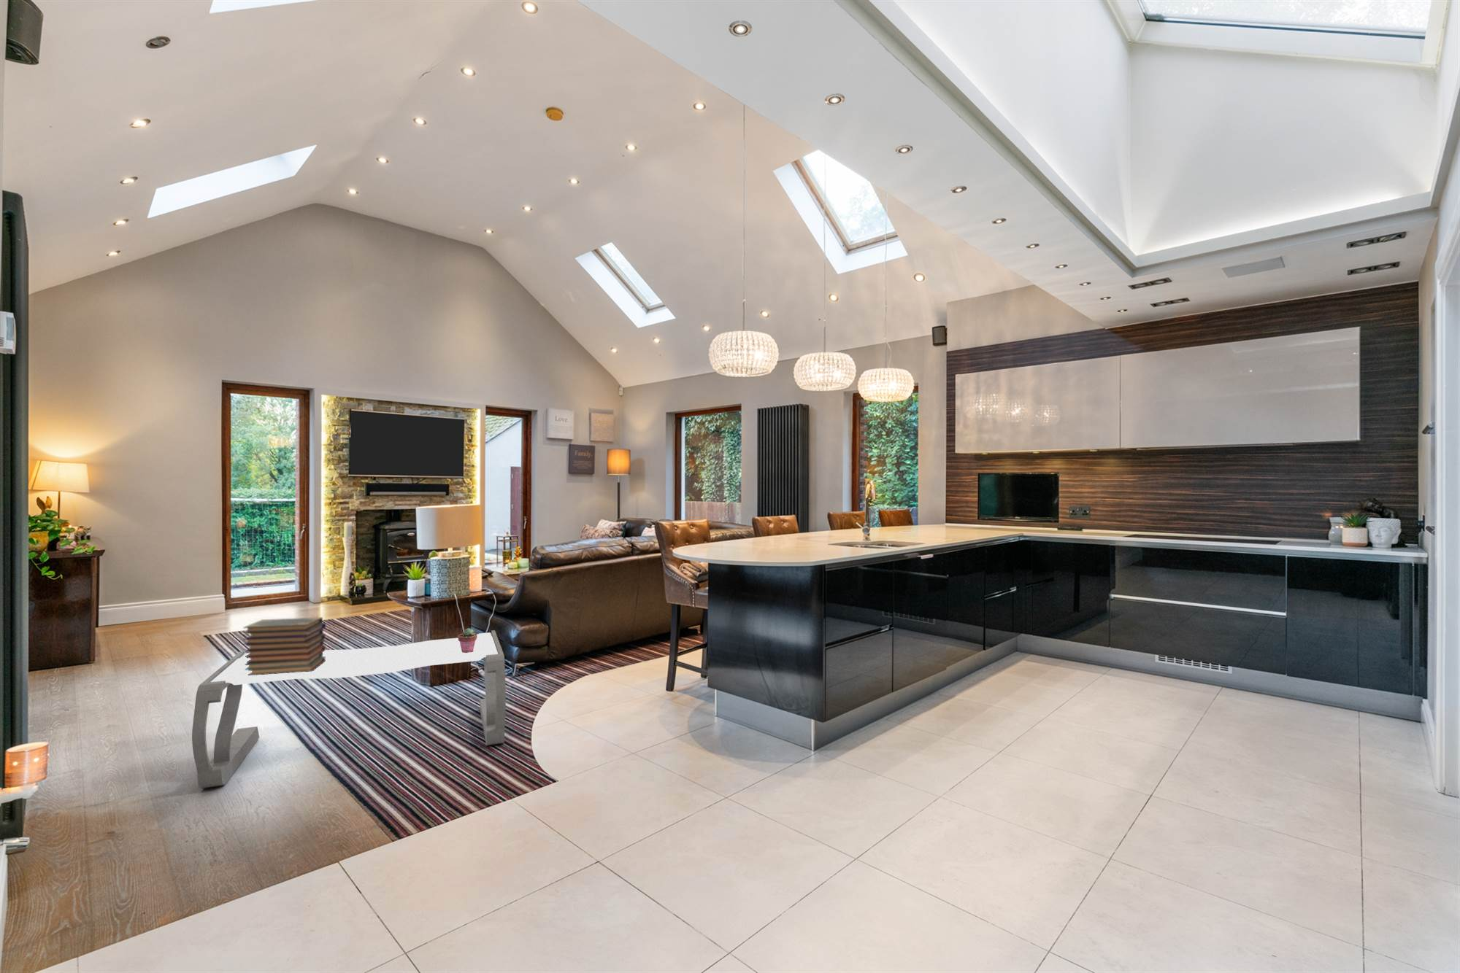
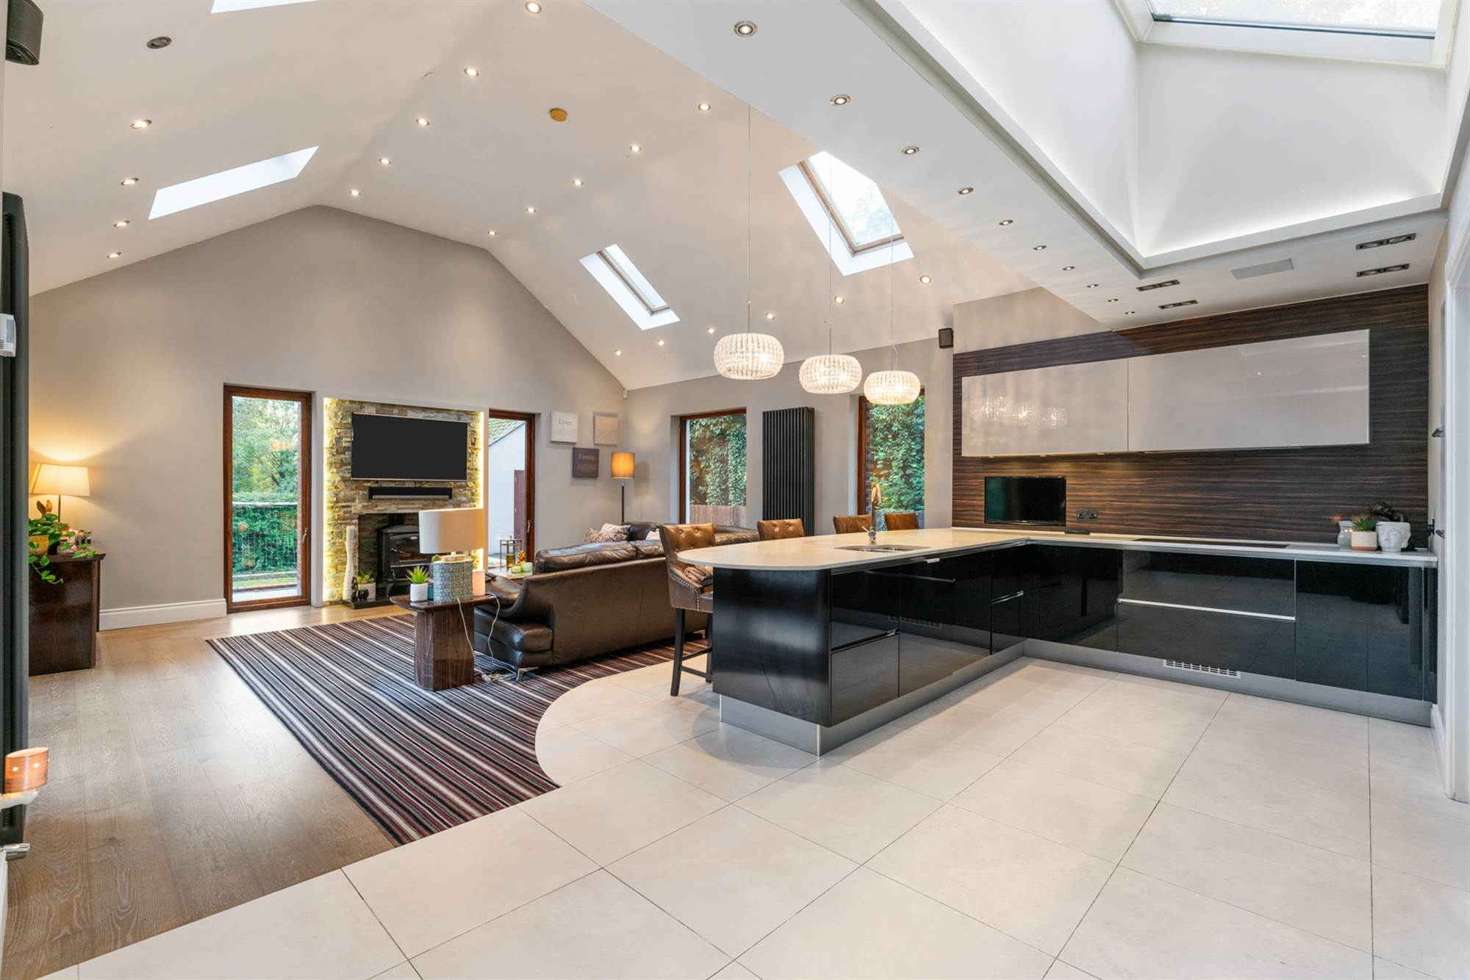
- book stack (286, 645)
- coffee table (366, 674)
- potted succulent (467, 639)
